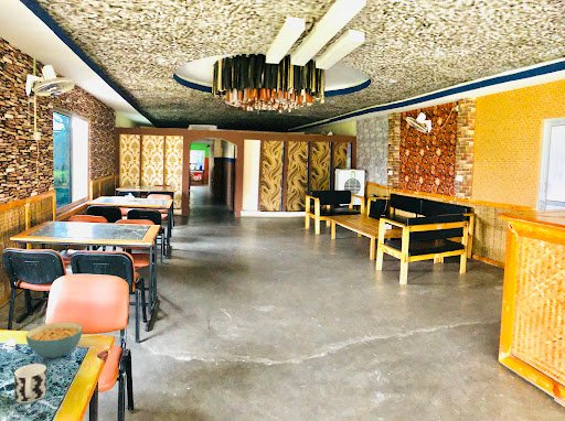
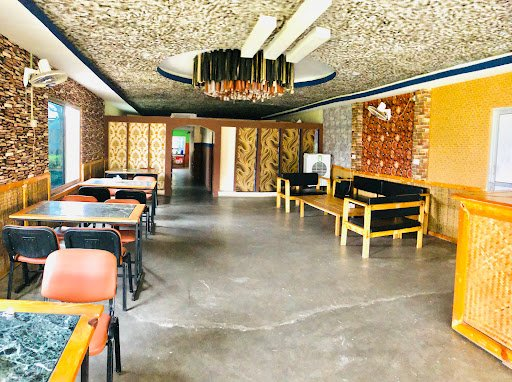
- cup (30, 385)
- cereal bowl (55, 343)
